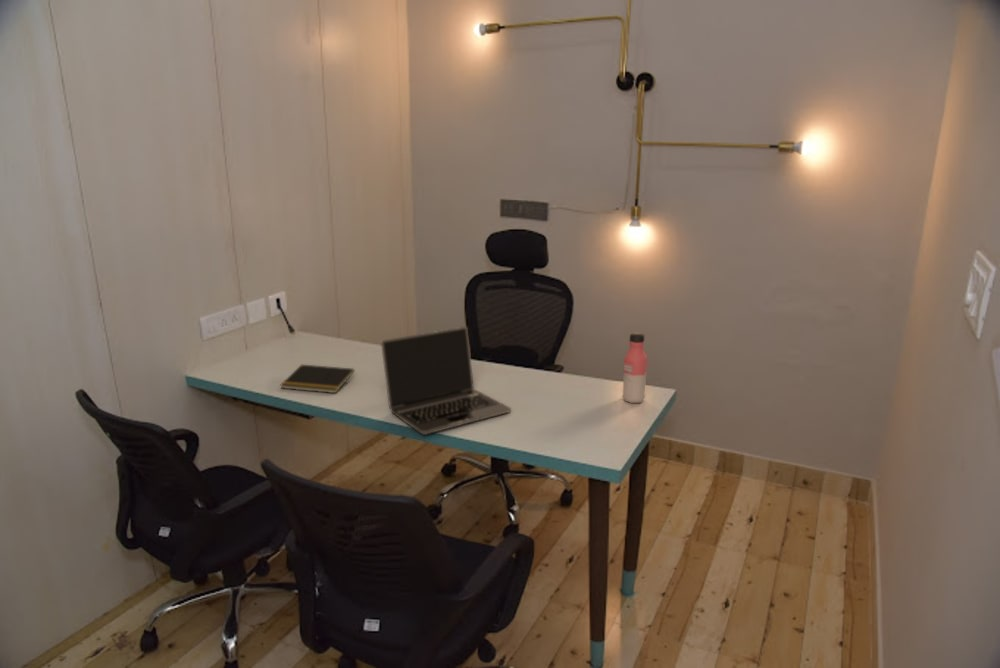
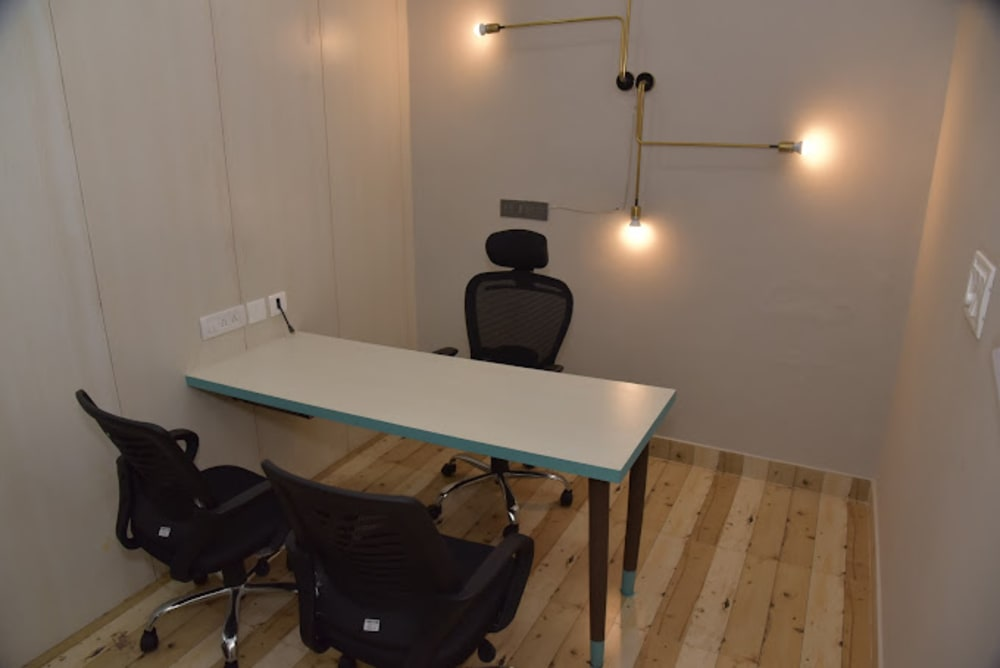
- water bottle (635, 367)
- notepad (318, 378)
- laptop (446, 376)
